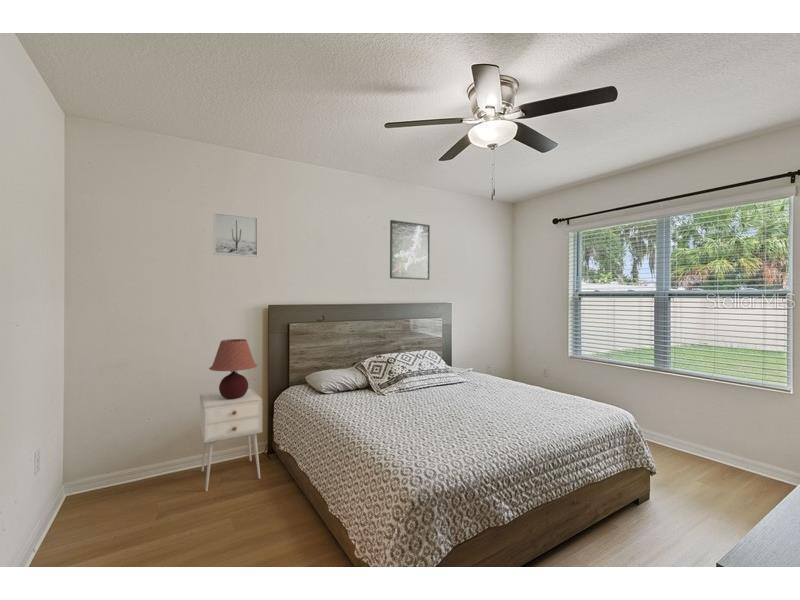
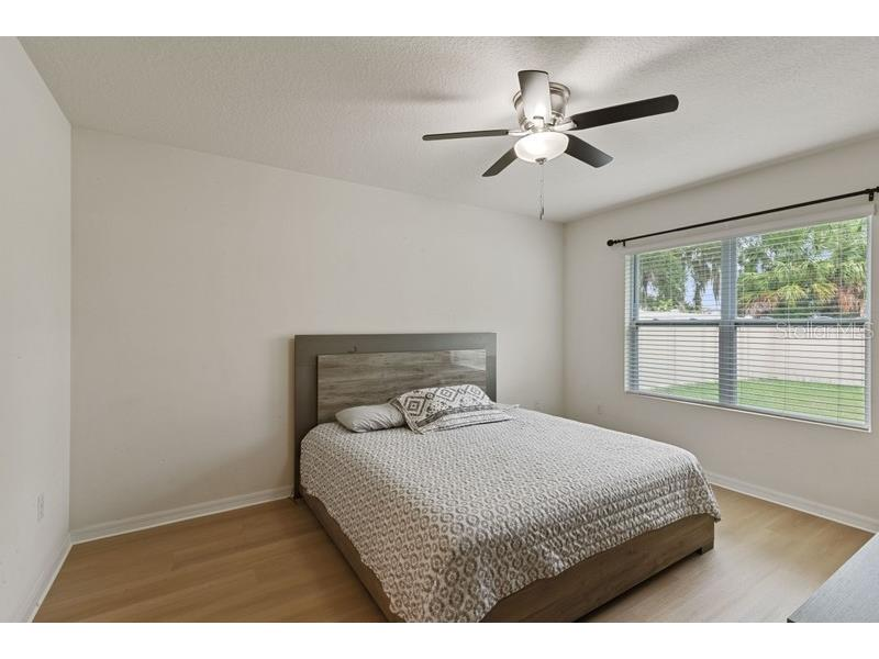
- wall art (236, 235)
- nightstand (230, 436)
- table lamp (233, 368)
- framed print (410, 250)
